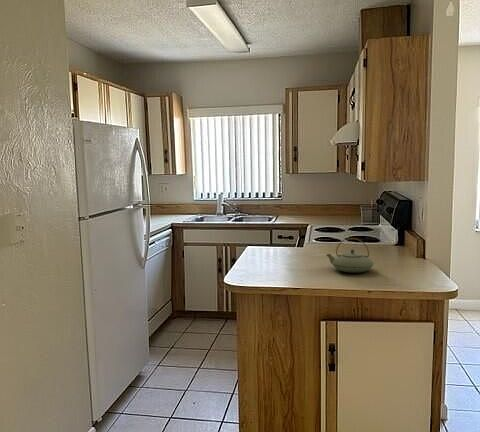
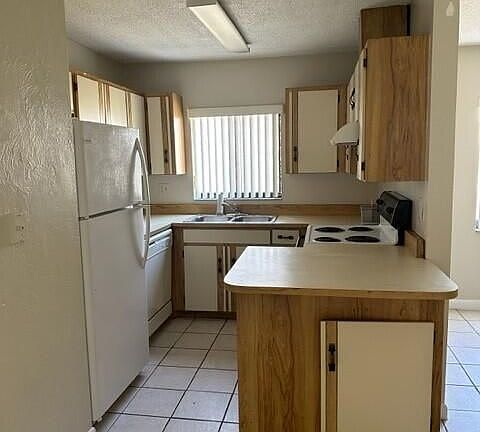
- teapot (349, 253)
